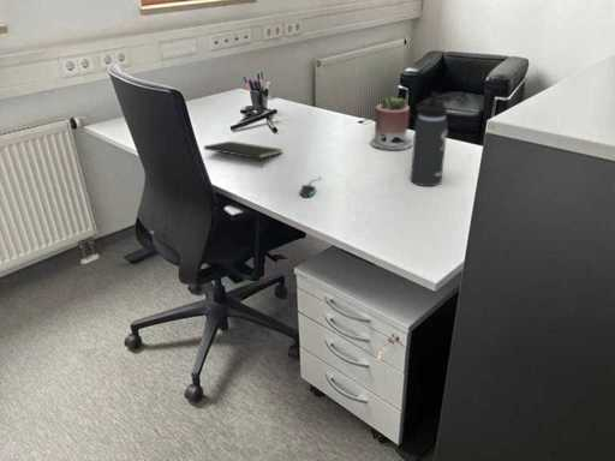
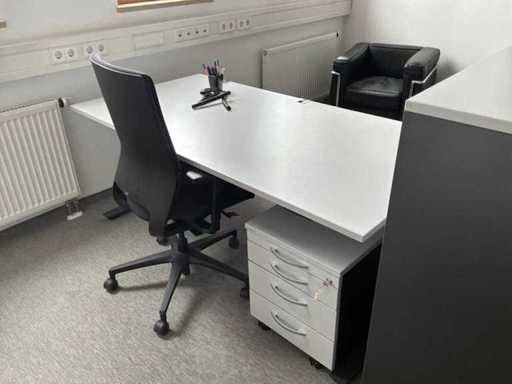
- thermos bottle (431, 136)
- succulent planter (392, 120)
- mouse (312, 186)
- notepad (244, 149)
